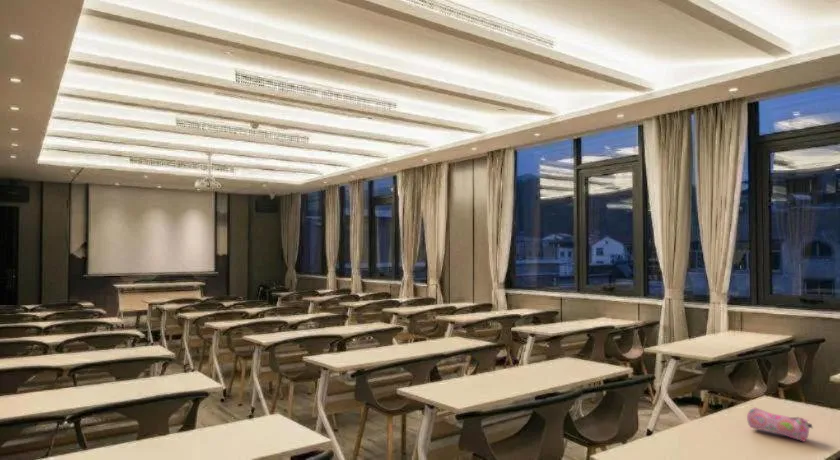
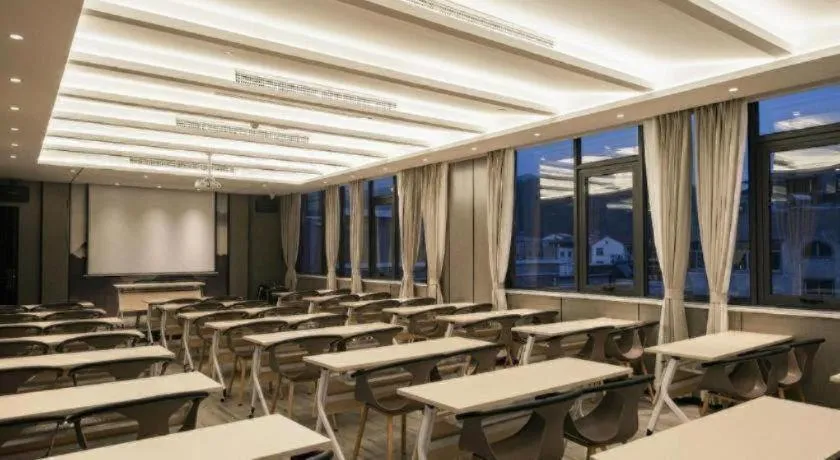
- pencil case (778, 423)
